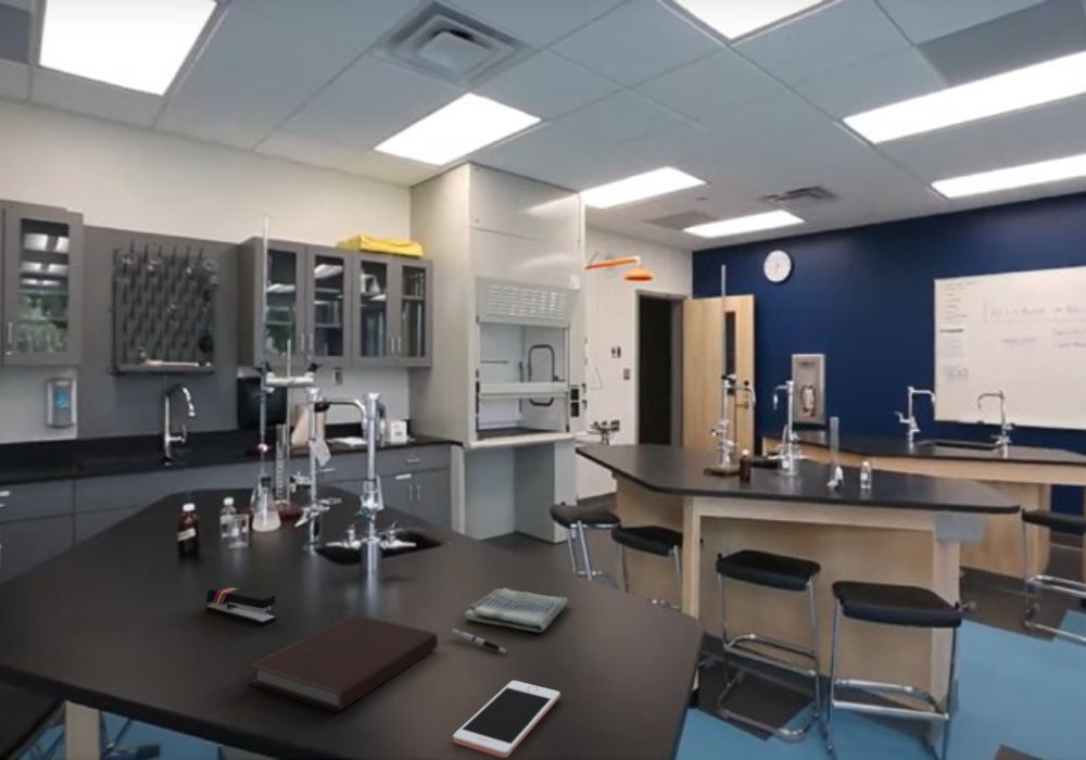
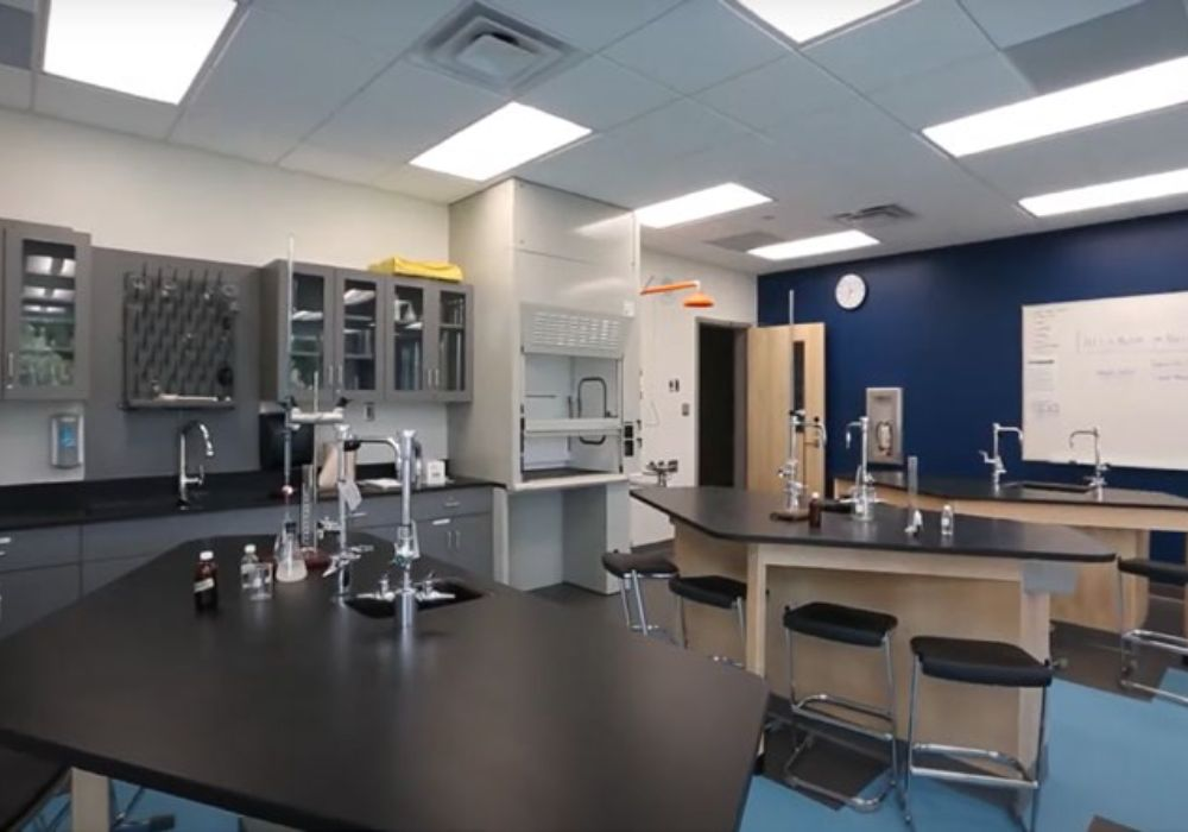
- stapler (240, 601)
- dish towel (517, 606)
- pen (479, 641)
- cell phone (509, 714)
- notebook (348, 656)
